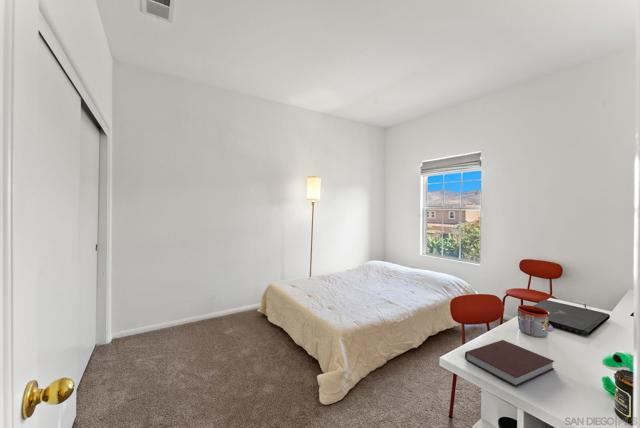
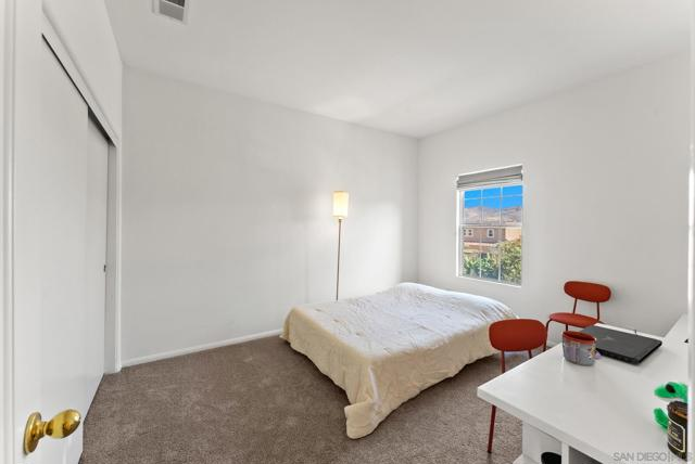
- notebook (508, 360)
